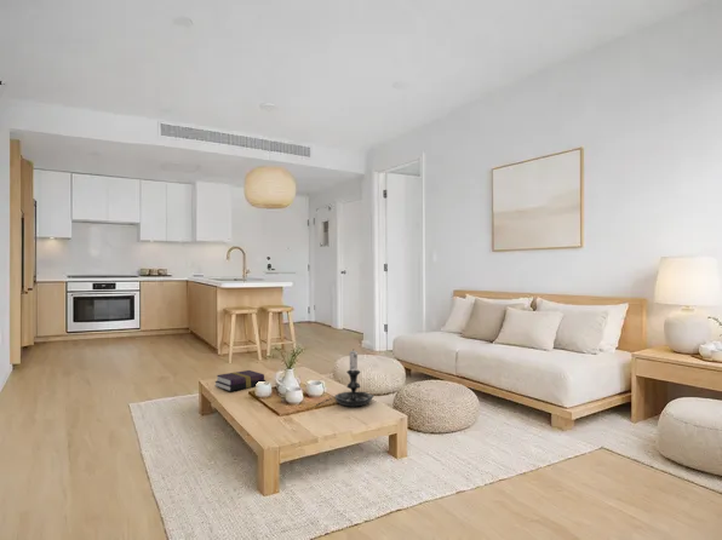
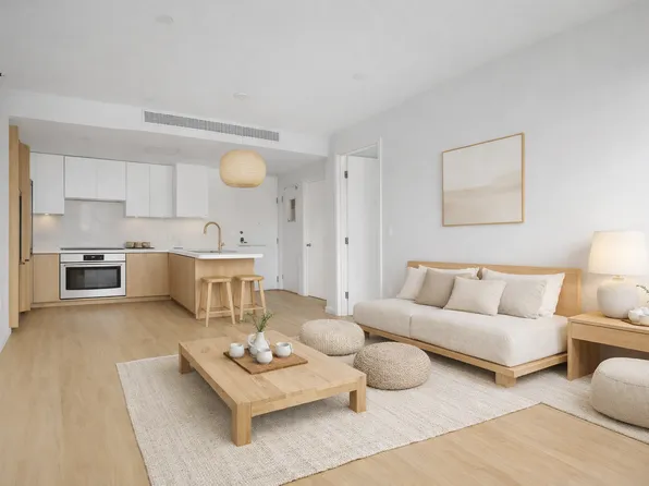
- book (240, 379)
- candle holder (354, 374)
